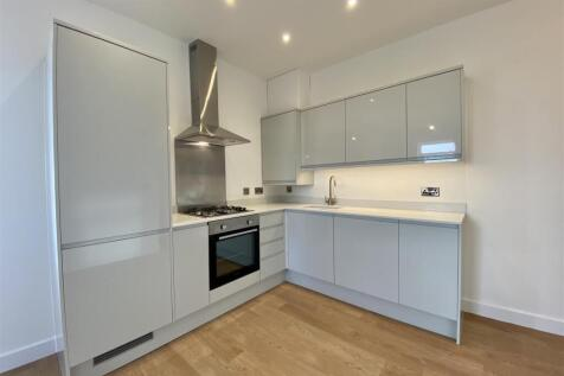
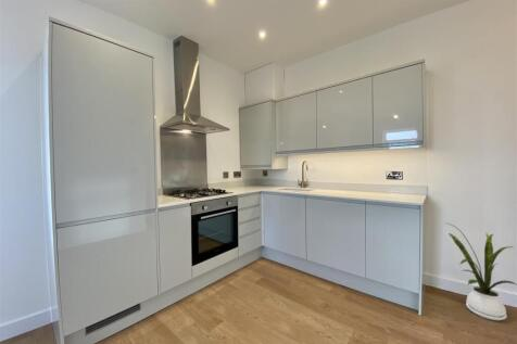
+ house plant (480, 268)
